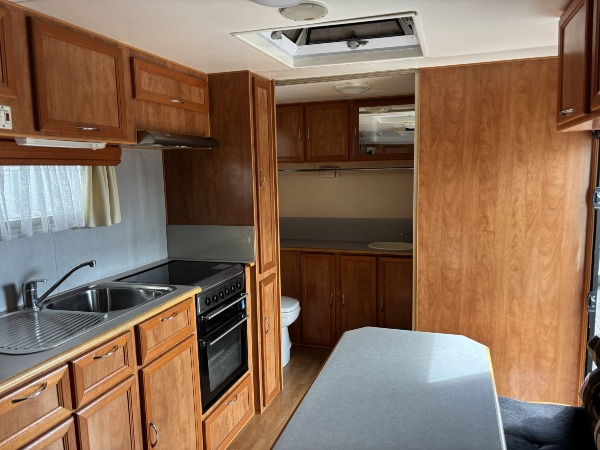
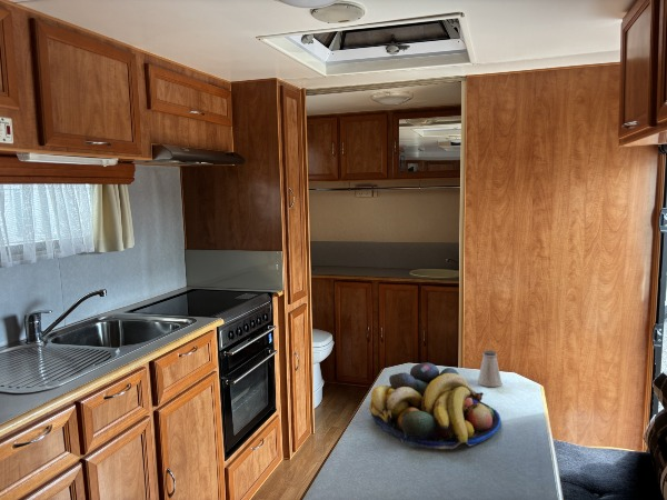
+ saltshaker (489, 367)
+ fruit bowl (436, 396)
